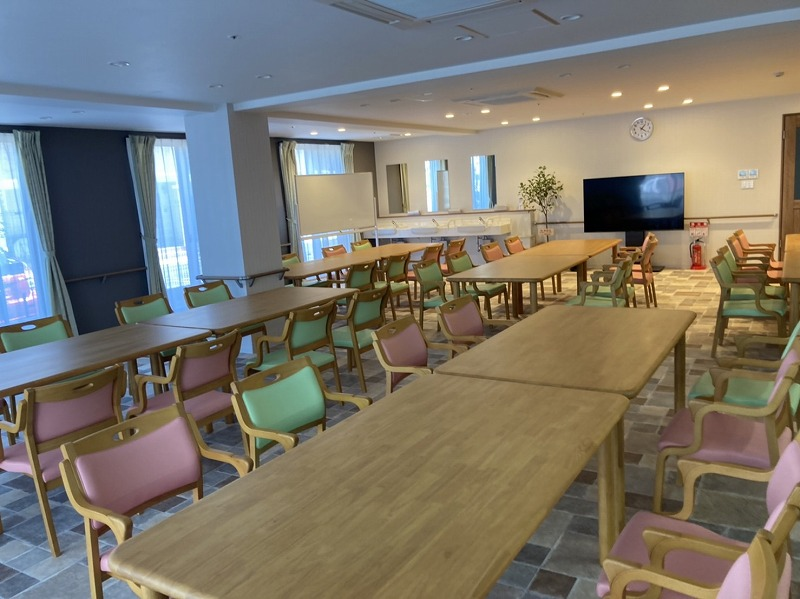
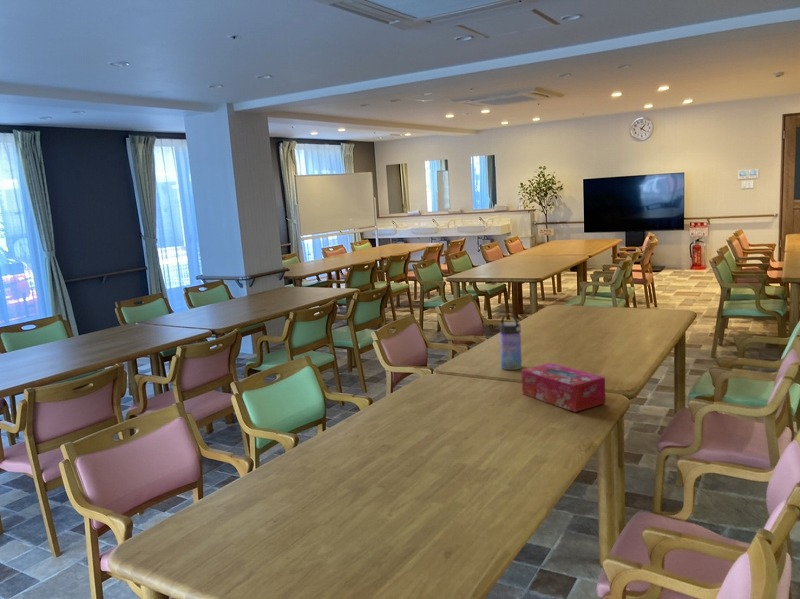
+ tissue box (562, 385)
+ water bottle (510, 340)
